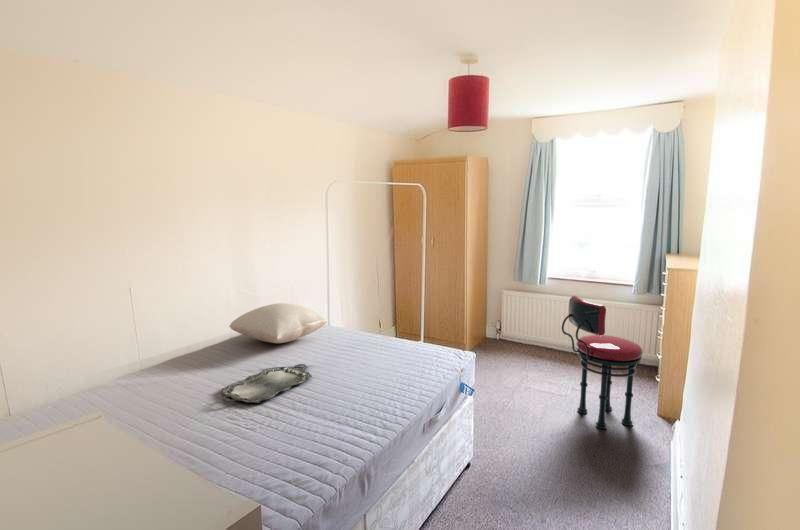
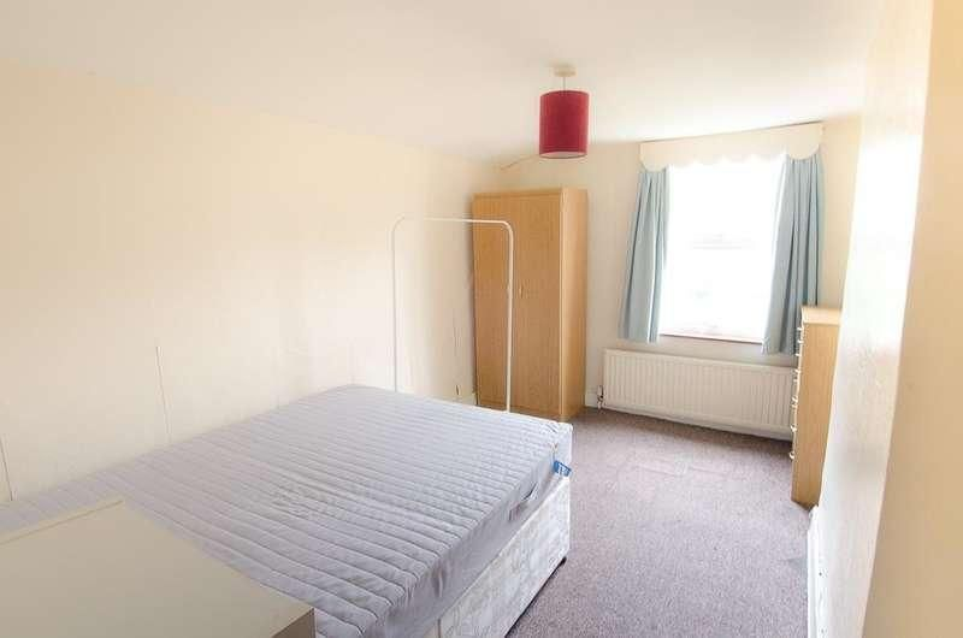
- pillow (279, 322)
- serving tray (268, 382)
- stool (601, 359)
